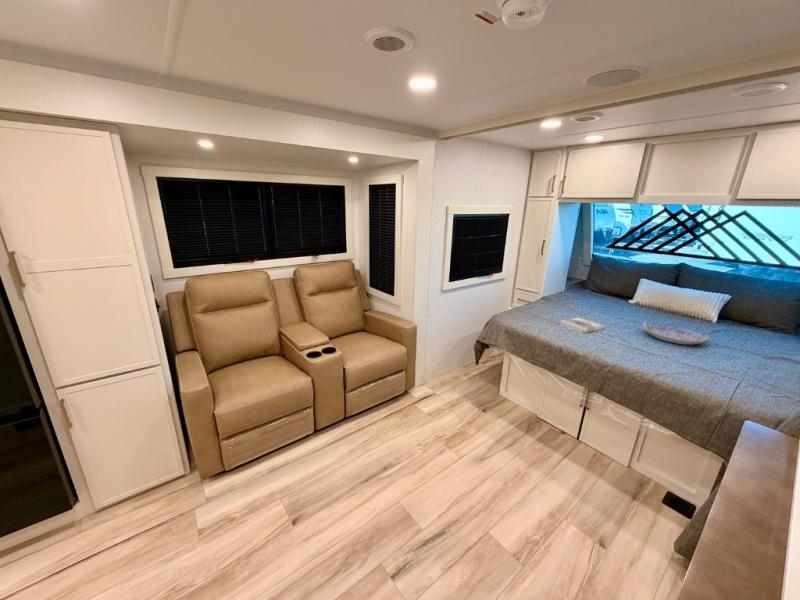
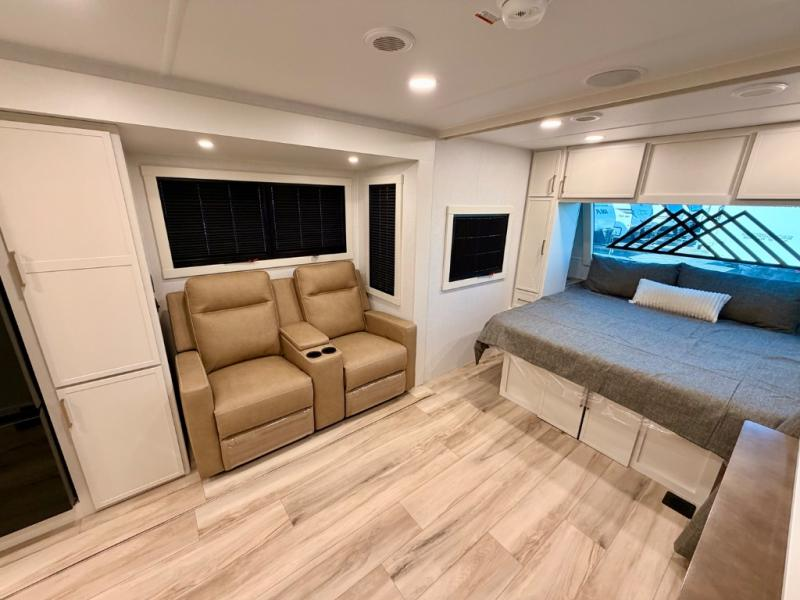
- serving tray (673, 333)
- book (580, 325)
